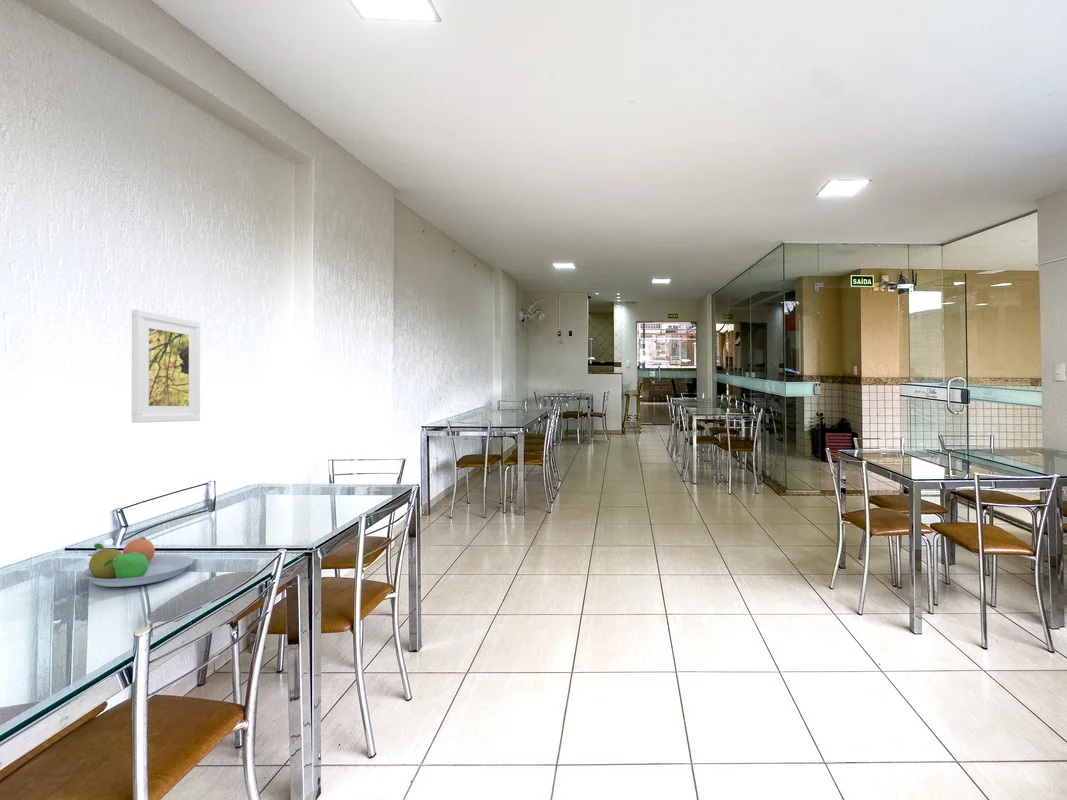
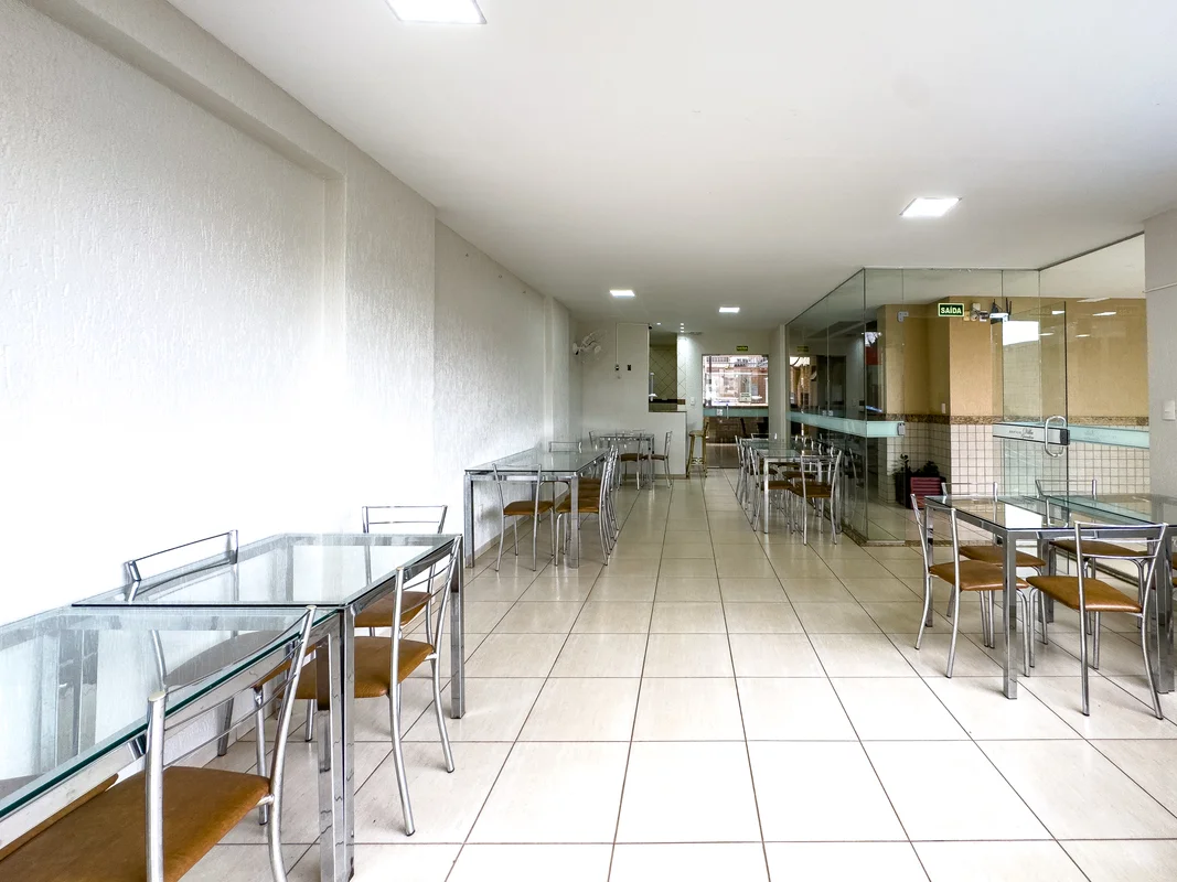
- fruit bowl (136, 558)
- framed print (168, 368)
